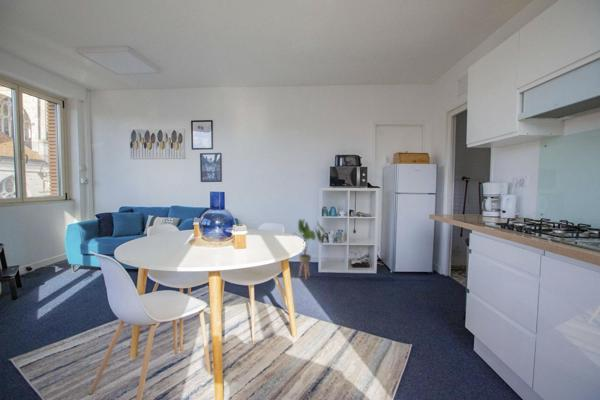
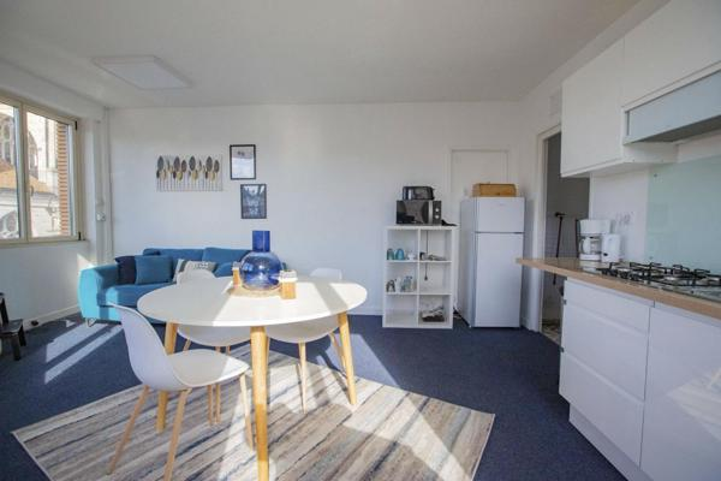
- house plant (306, 248)
